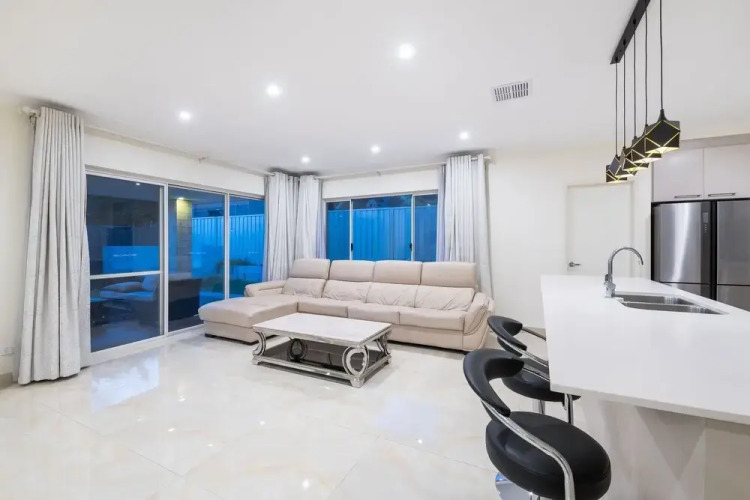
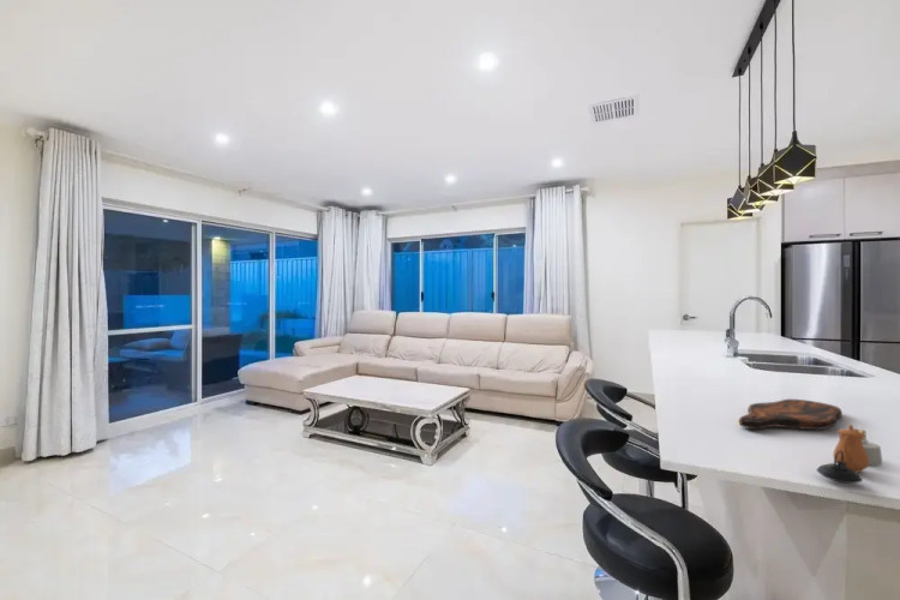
+ cutting board (791, 414)
+ teapot (851, 446)
